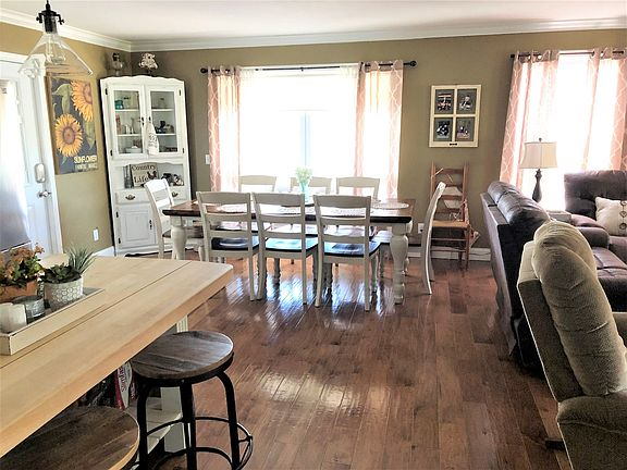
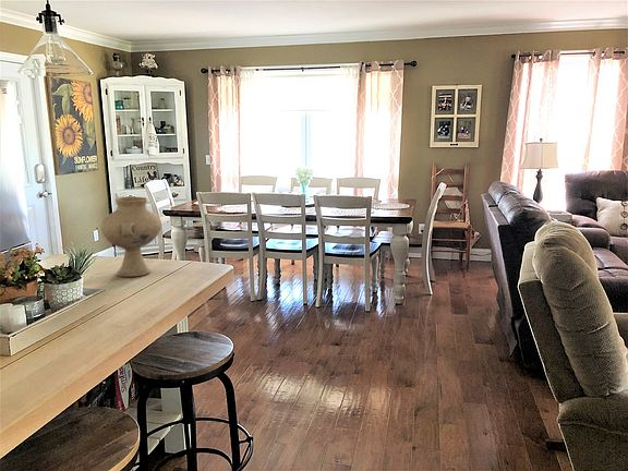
+ vase (132, 235)
